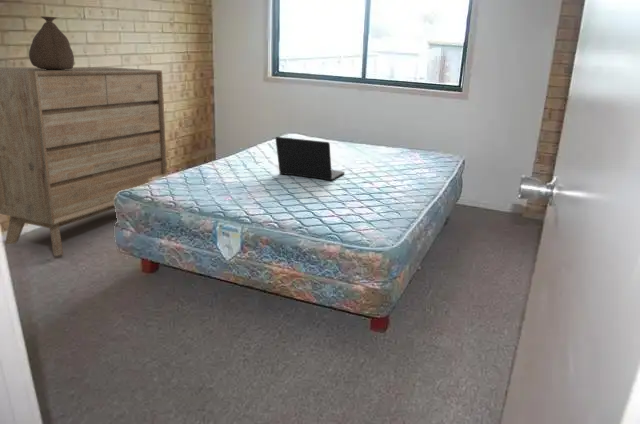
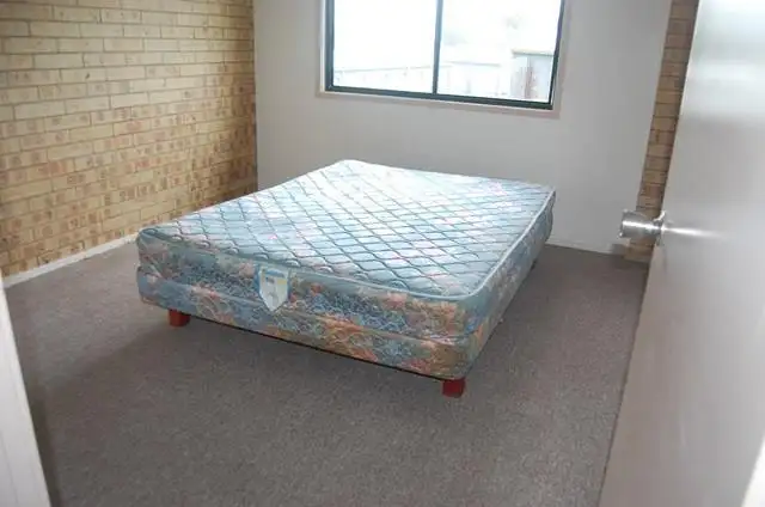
- laptop (311, 155)
- dresser (86, 151)
- bag (51, 43)
